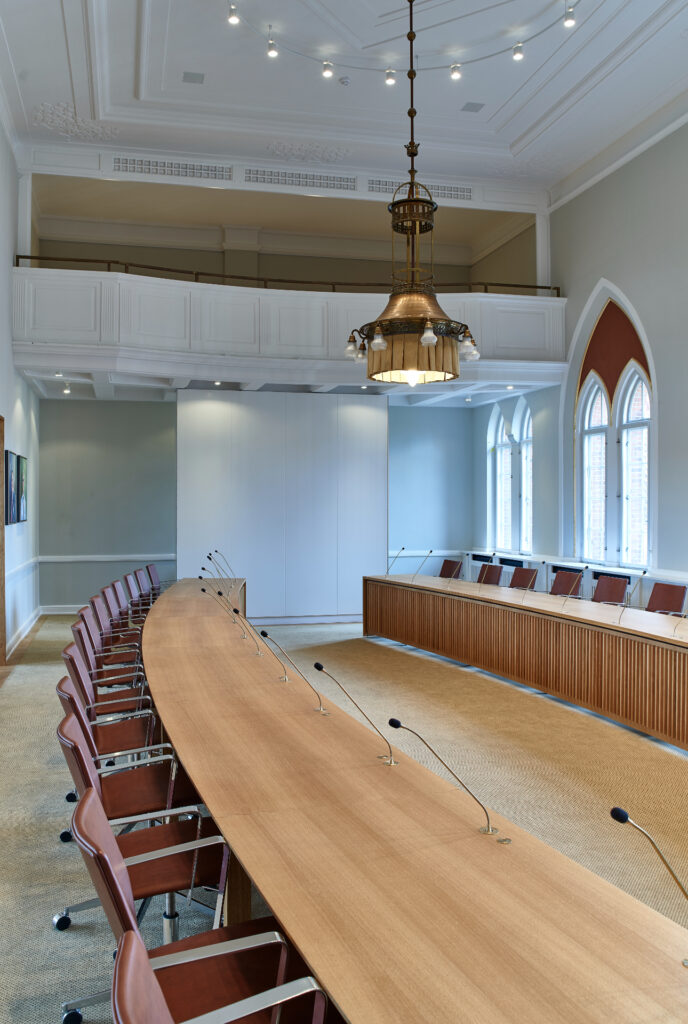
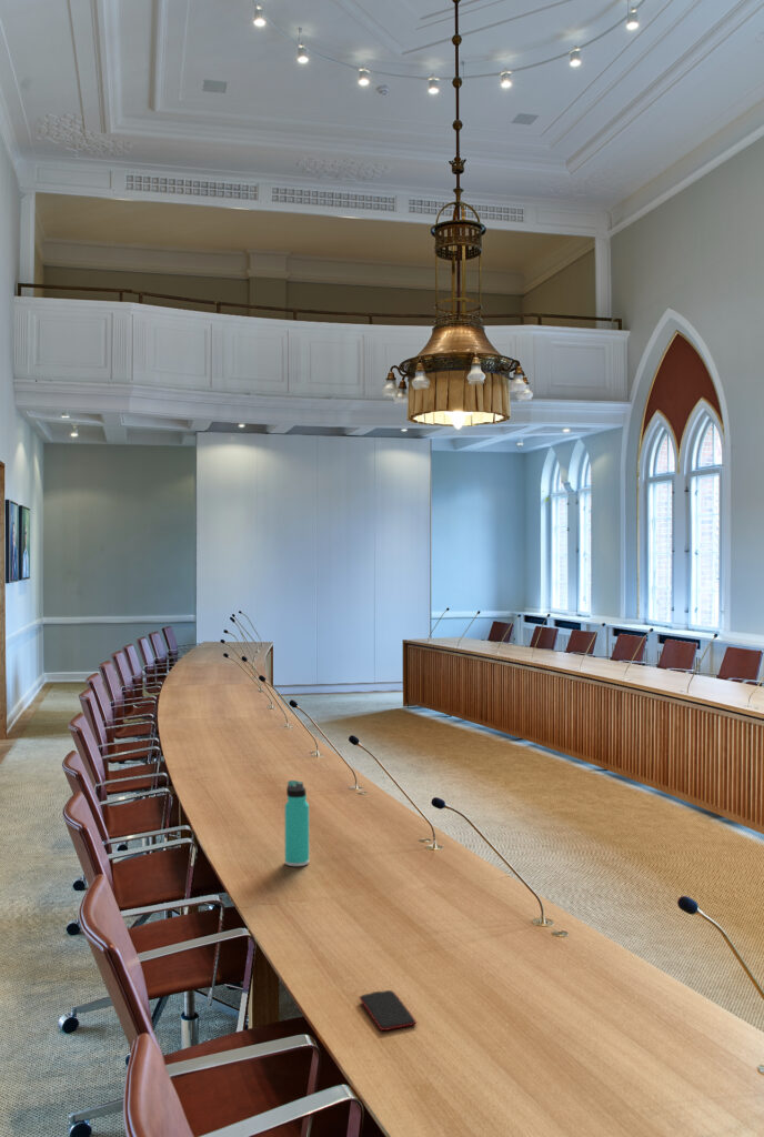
+ smartphone (386, 1009)
+ thermos bottle (296, 822)
